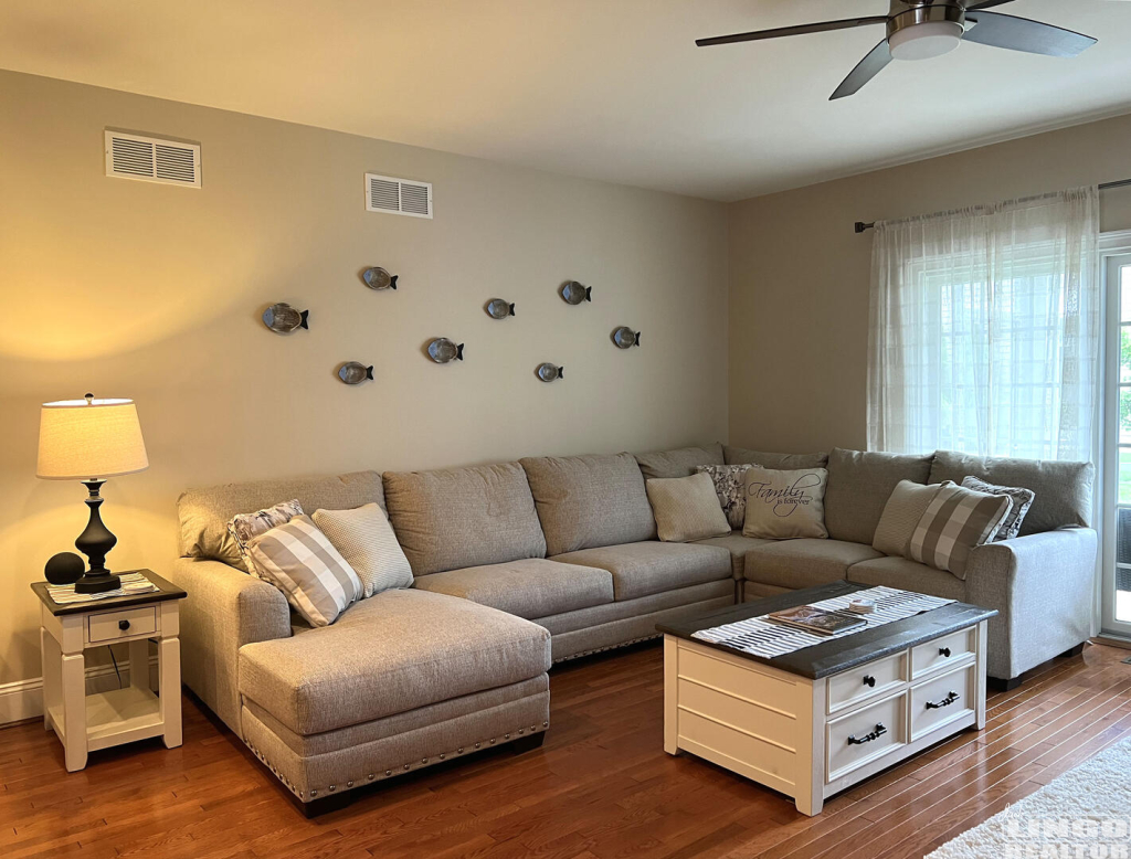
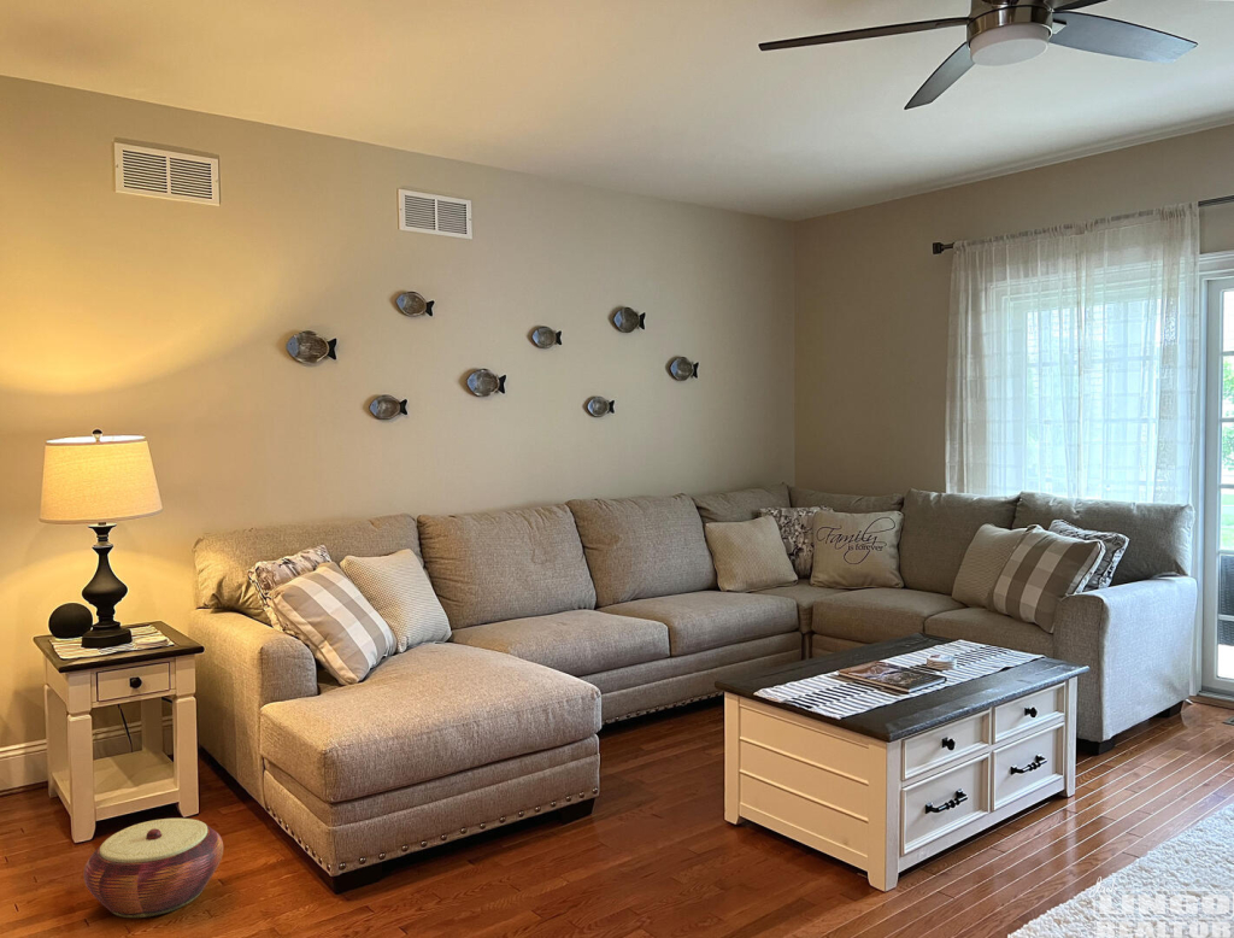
+ woven basket (155, 863)
